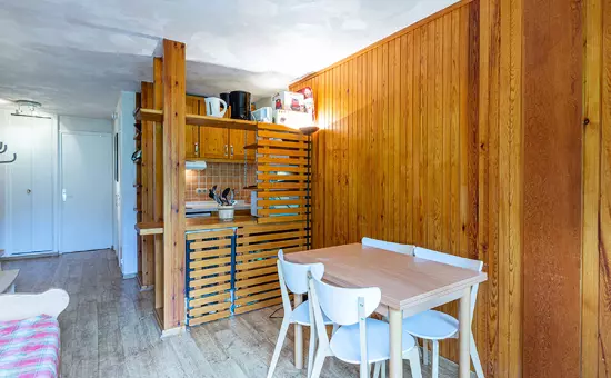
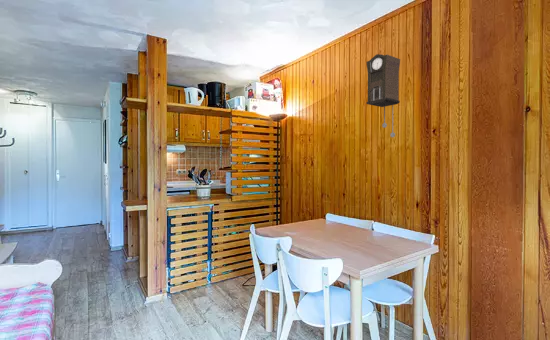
+ pendulum clock (383, 96)
